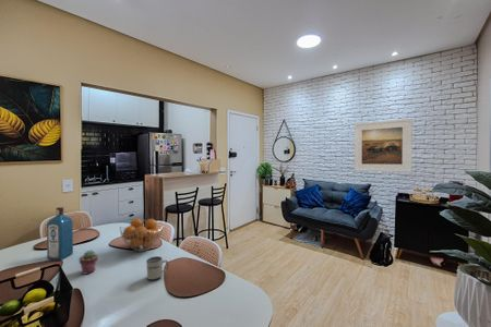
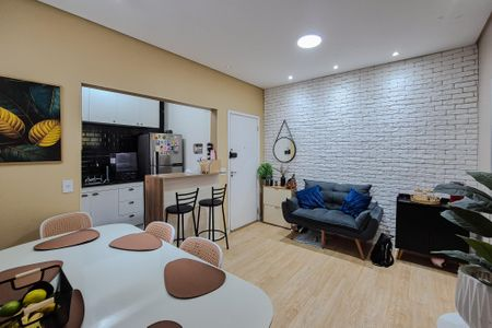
- fruit basket (142, 233)
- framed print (381, 146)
- mug (157, 267)
- liquor (60, 232)
- potted succulent (88, 261)
